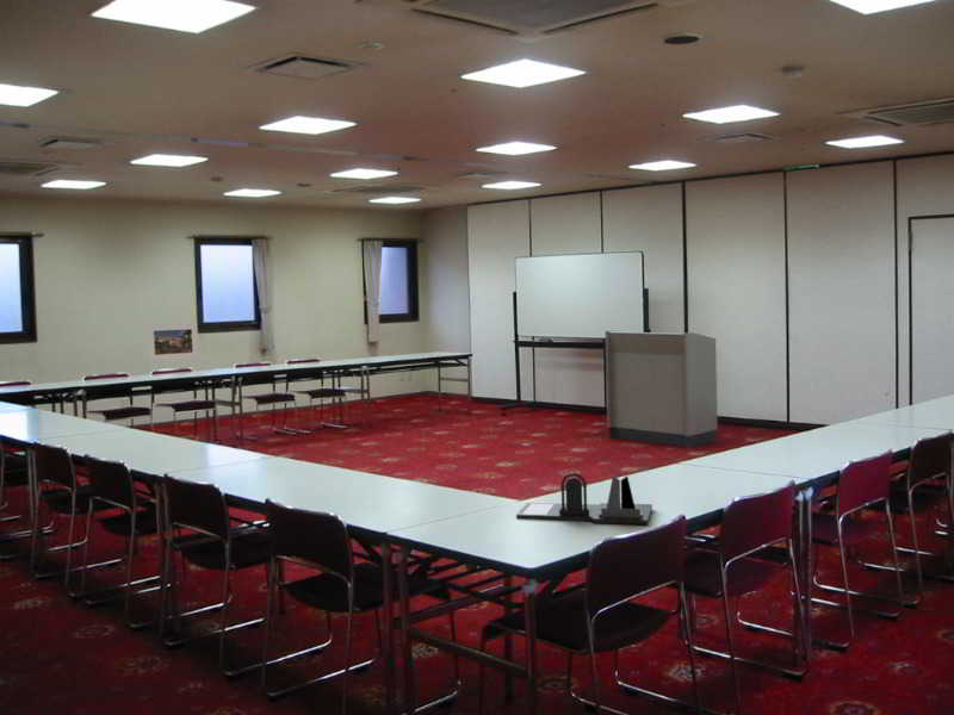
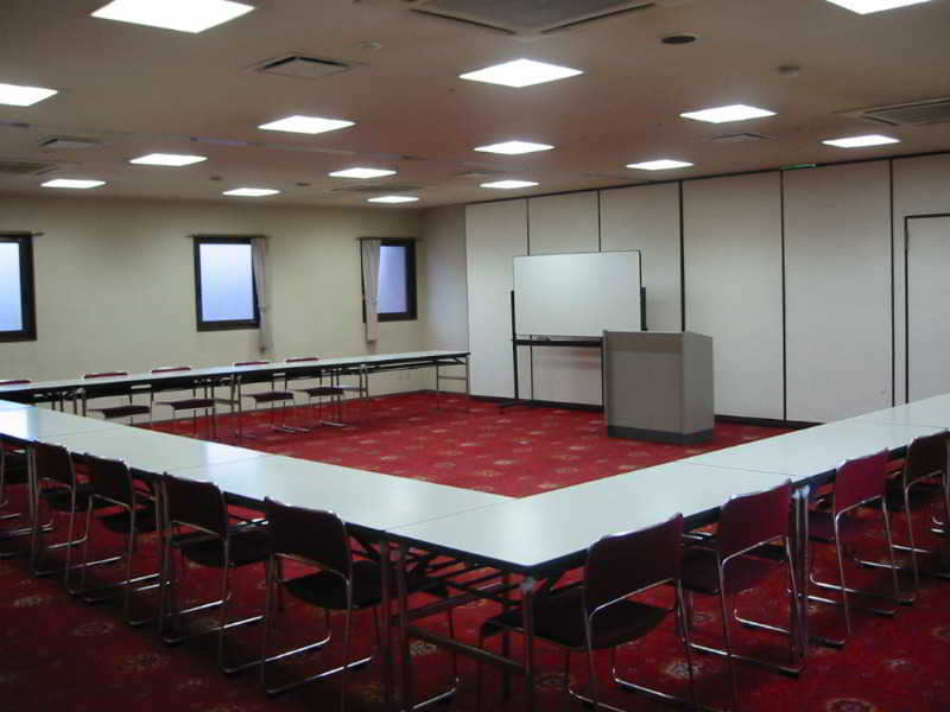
- desk organizer (584, 491)
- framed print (173, 341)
